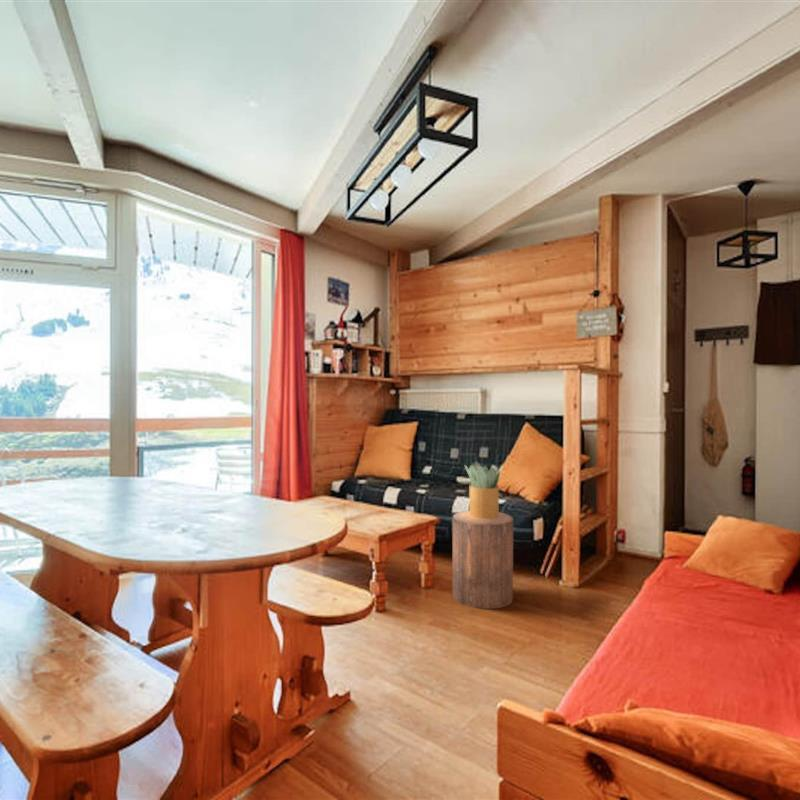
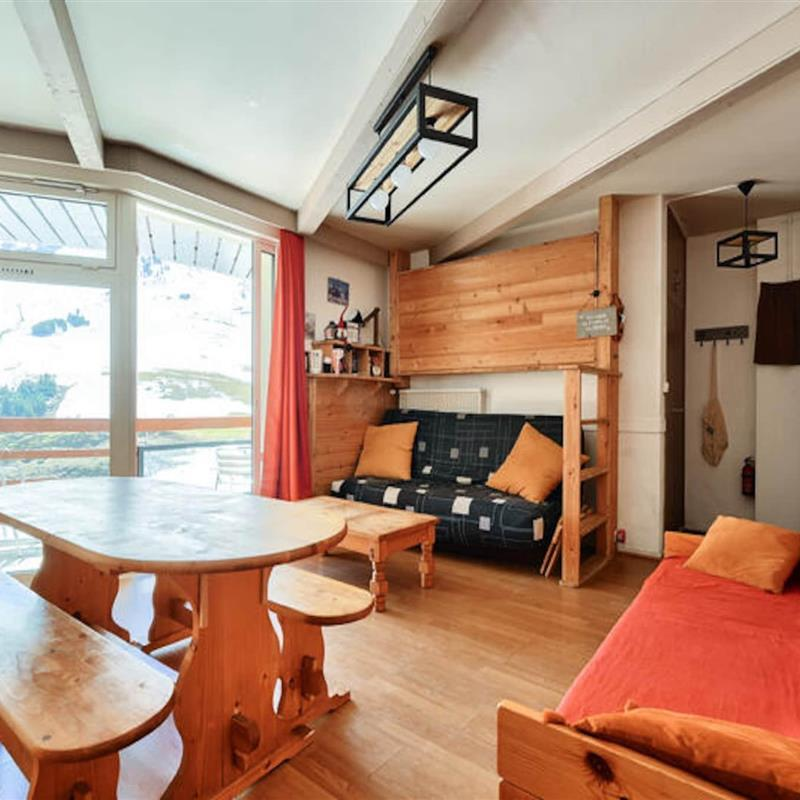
- potted plant (484, 489)
- stool (482, 556)
